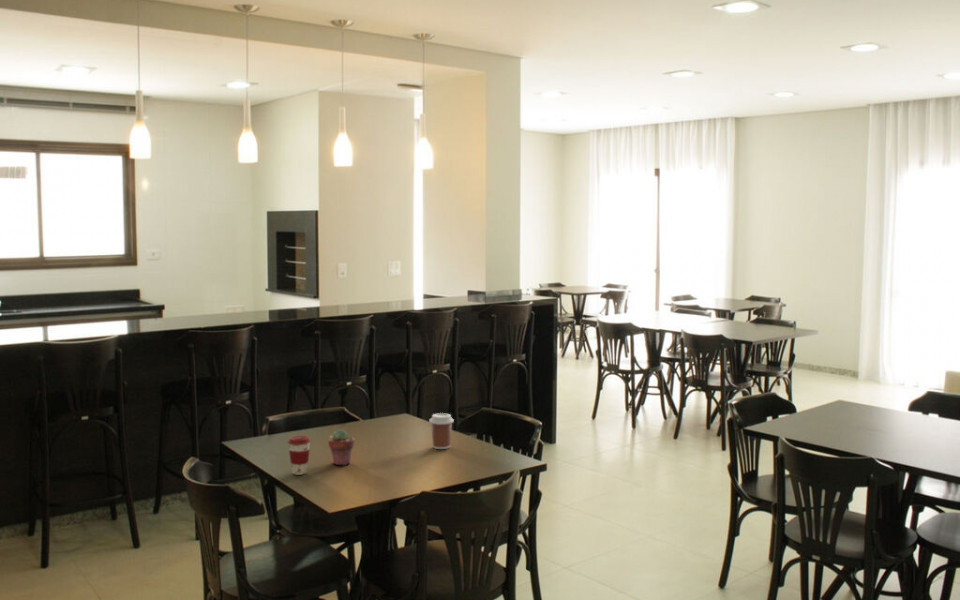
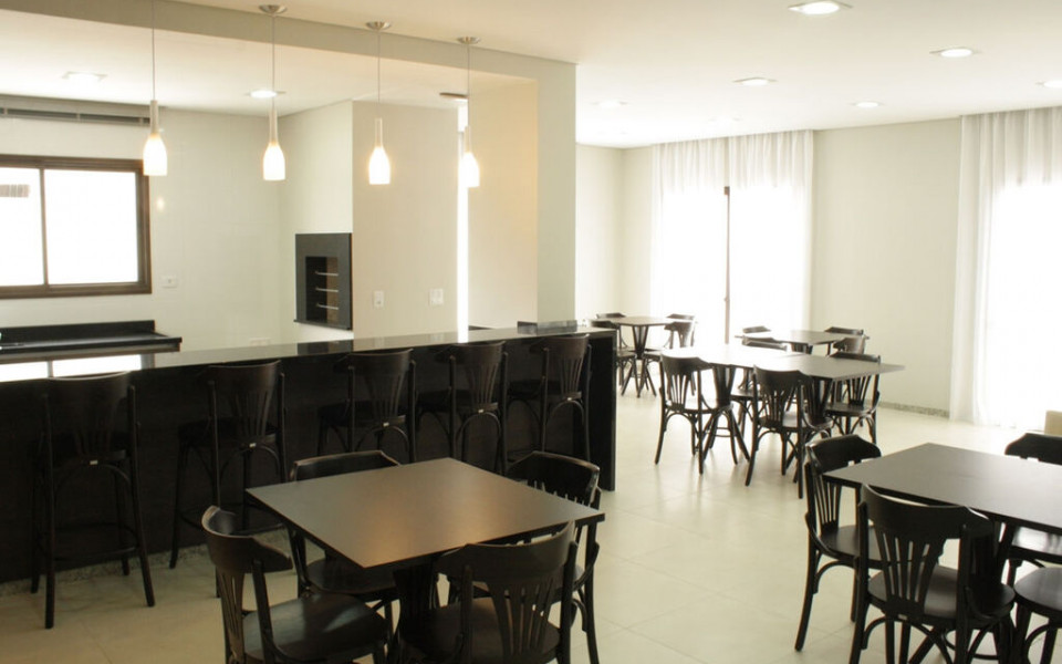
- coffee cup (441, 431)
- potted succulent (341, 446)
- coffee cup (299, 455)
